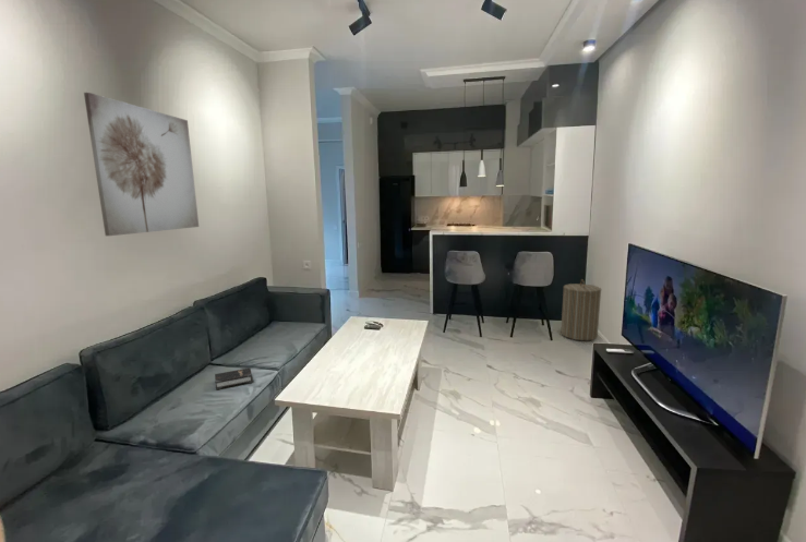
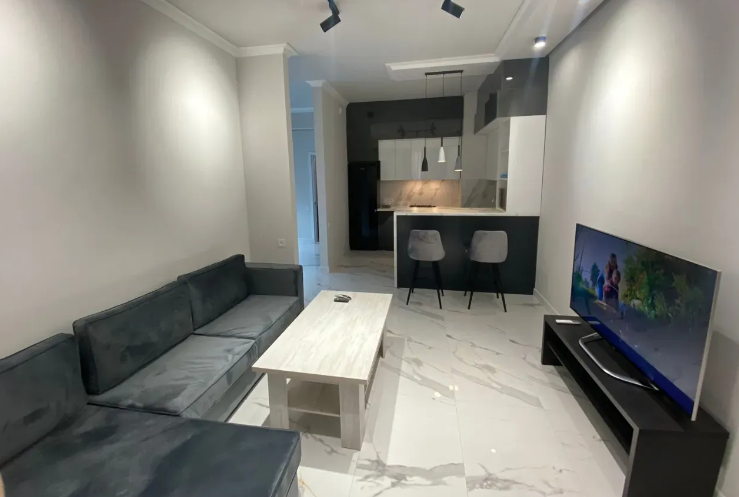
- wall art (151, 171)
- hardback book (233, 377)
- laundry hamper (580, 308)
